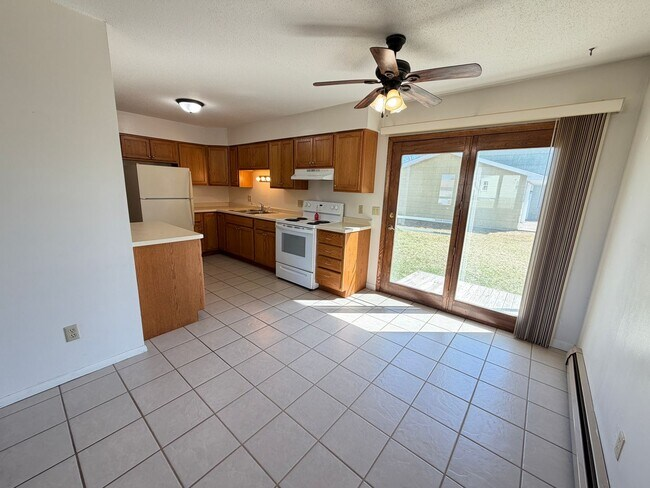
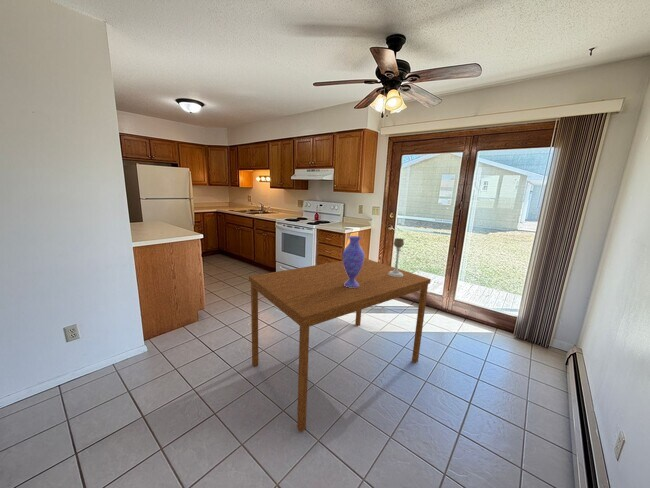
+ vase (353, 261)
+ candle holder (397, 256)
+ dining table (339, 316)
